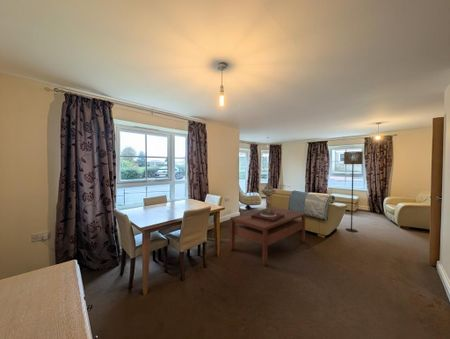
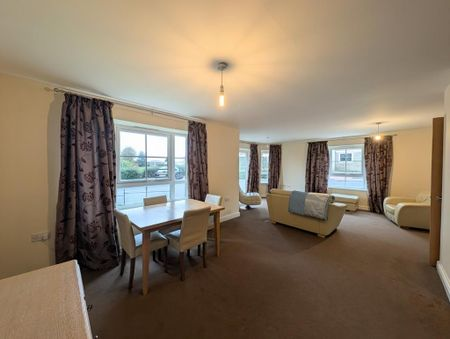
- decorative urn (268, 198)
- coffee table (269, 230)
- floor lamp (352, 191)
